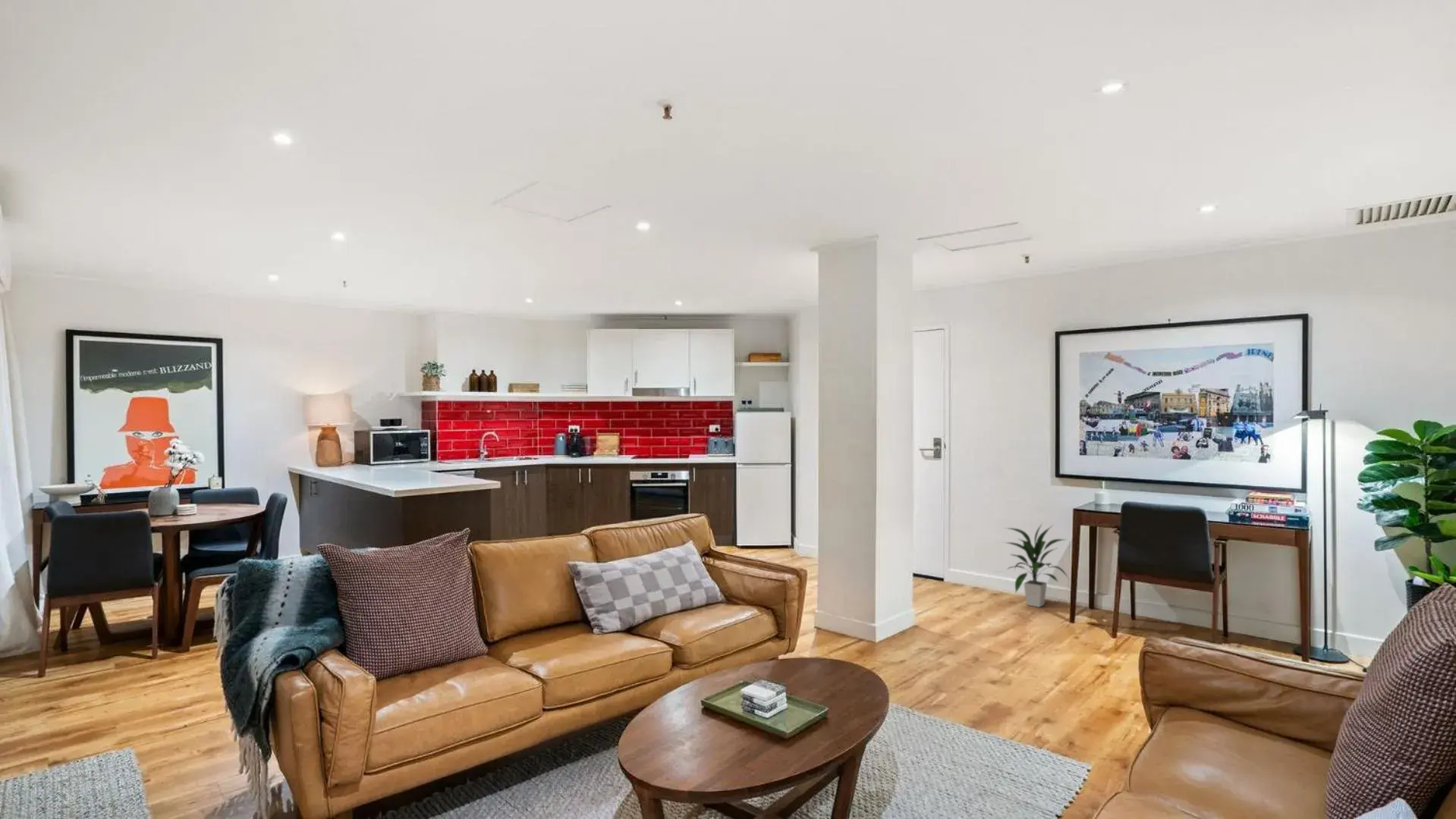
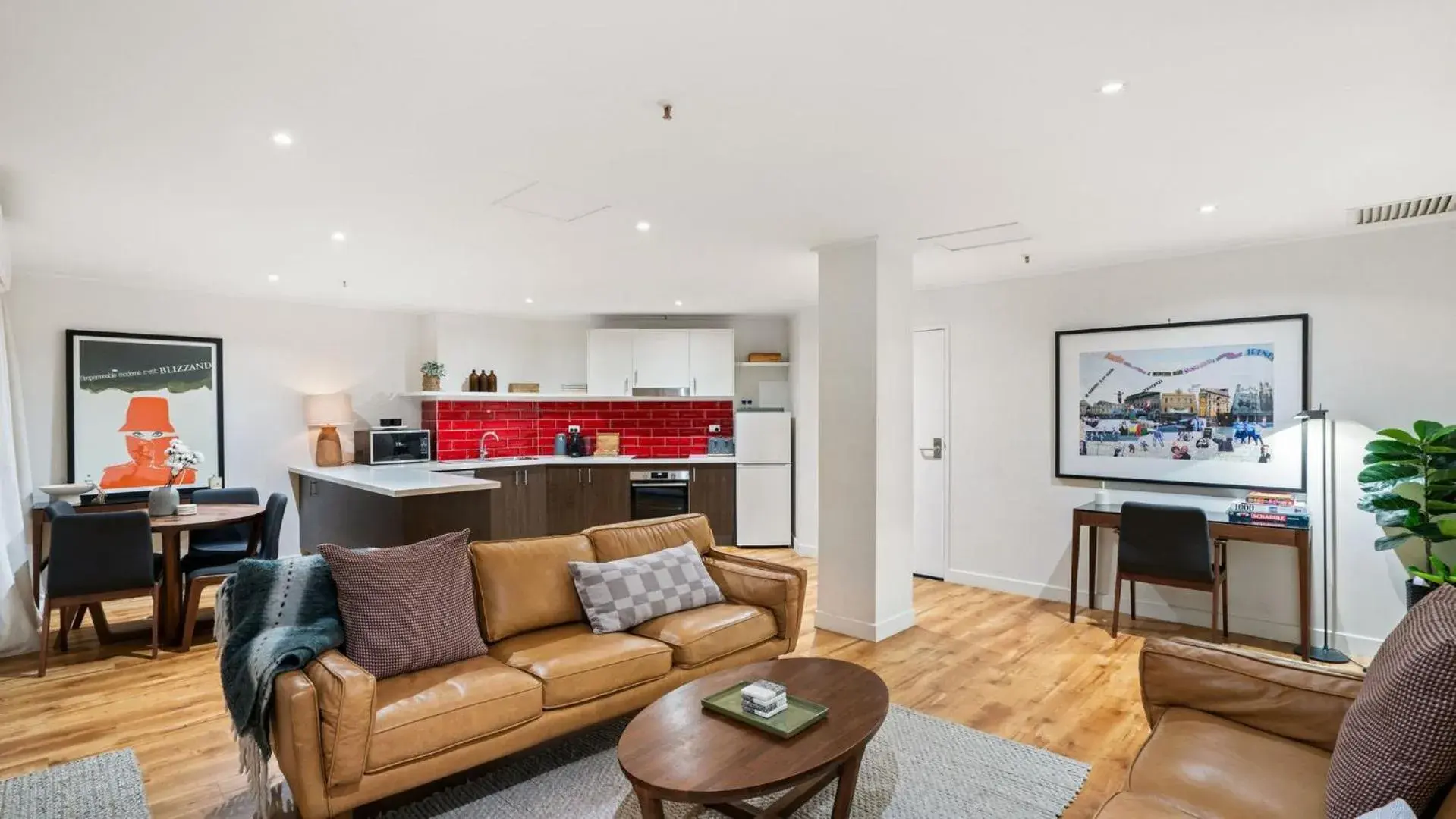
- indoor plant (1032, 563)
